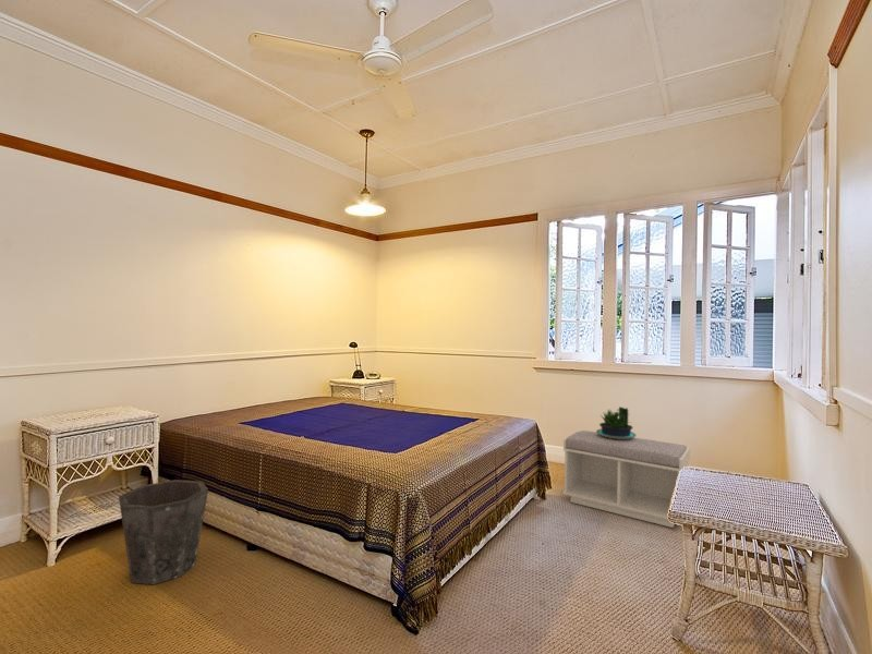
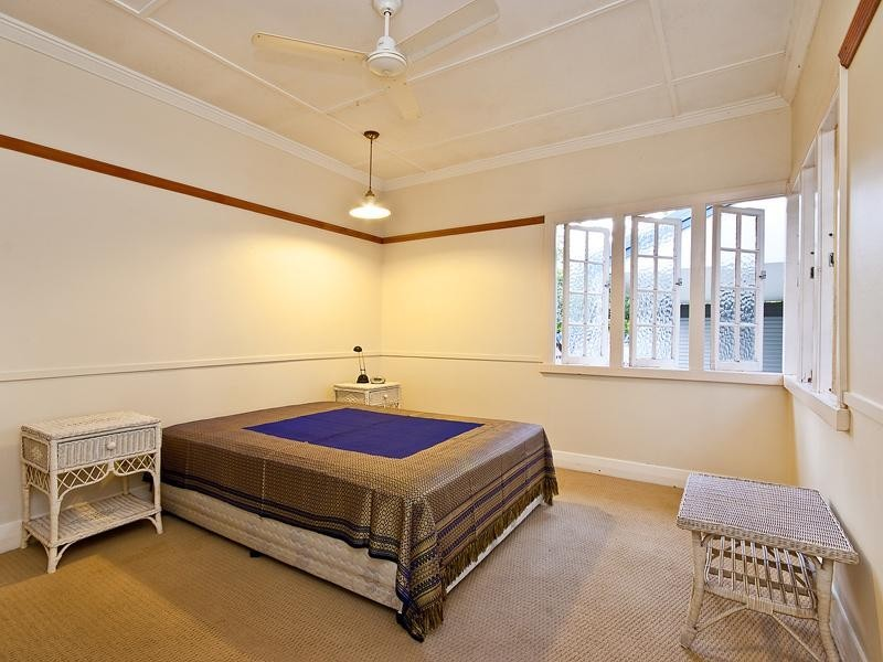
- potted plant (616, 422)
- waste bin (164, 530)
- bench (623, 473)
